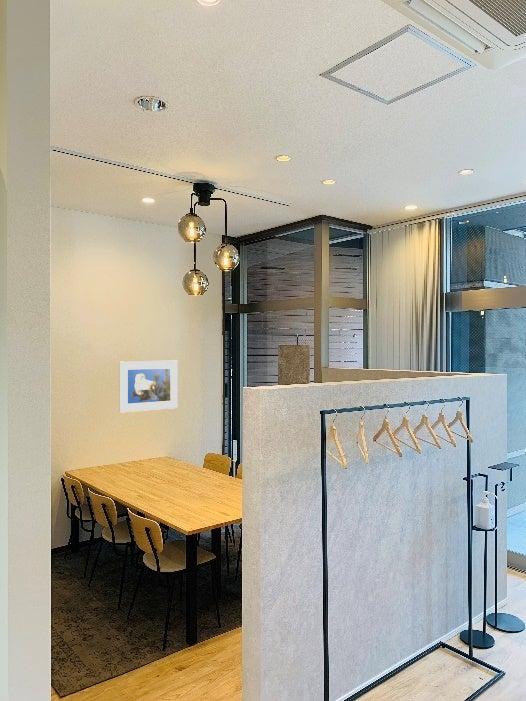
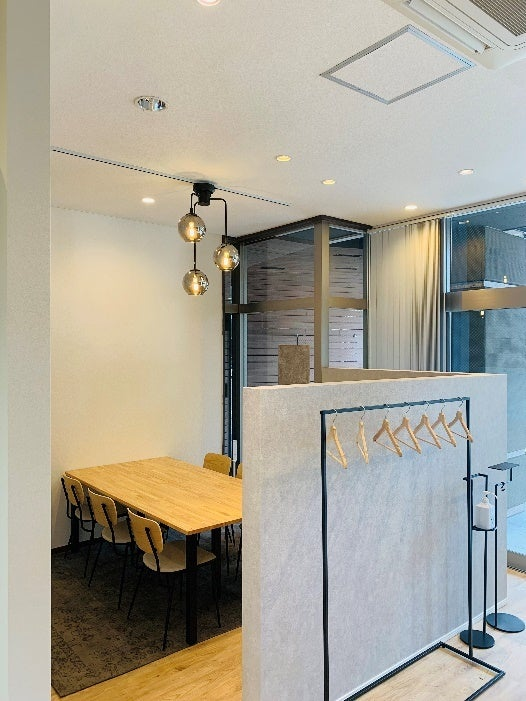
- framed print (149, 385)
